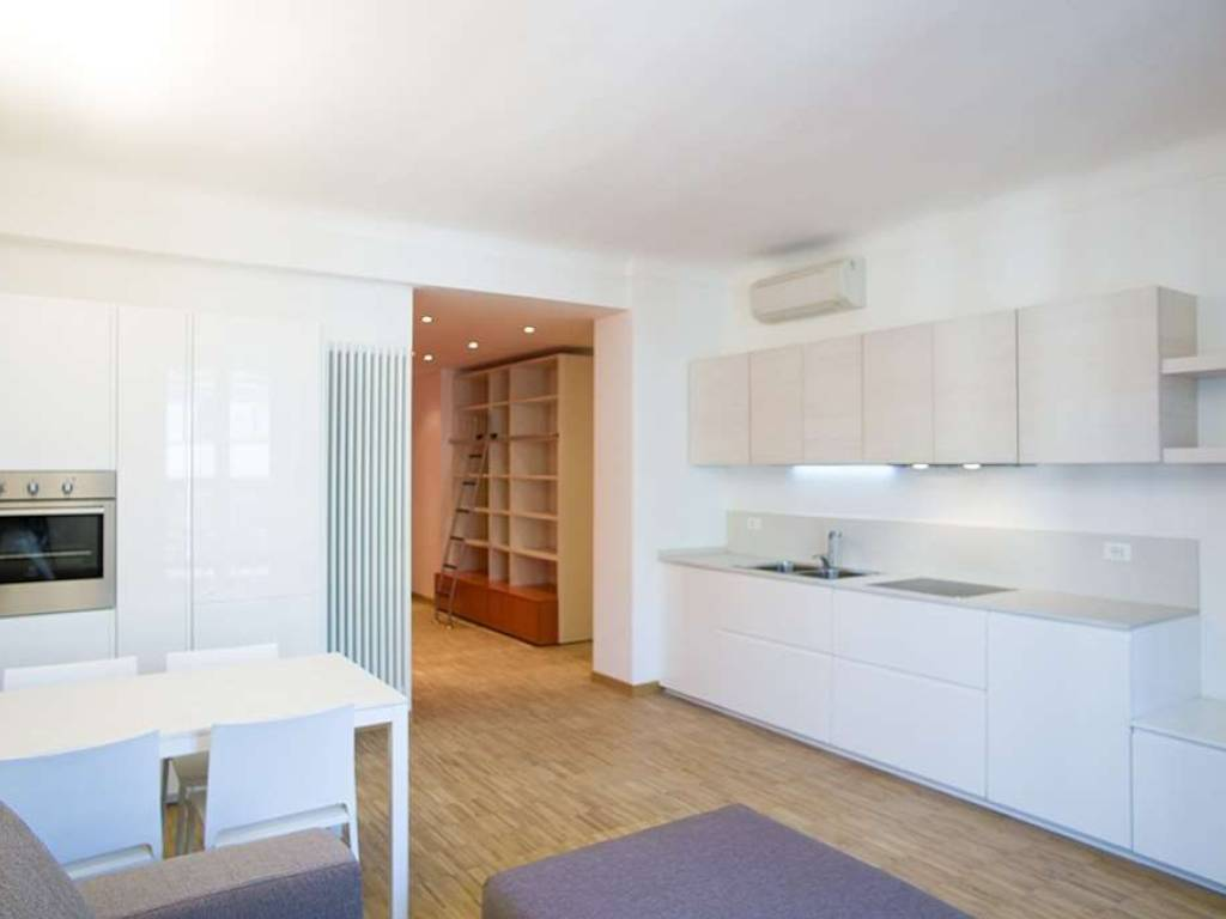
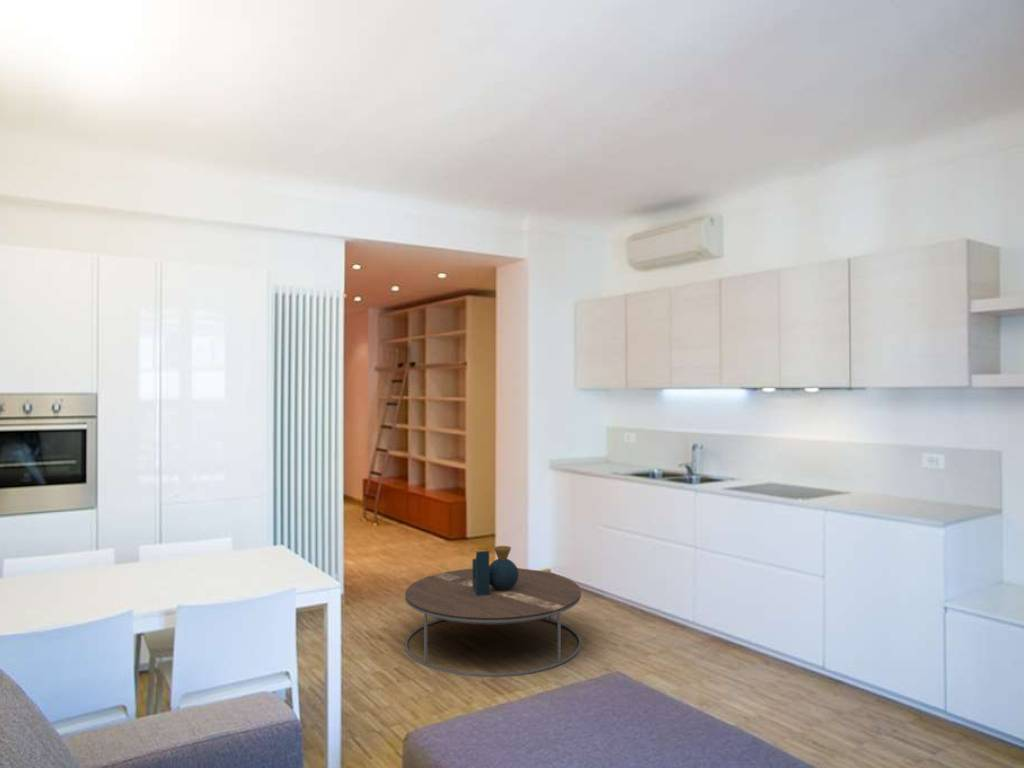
+ coffee table (493, 593)
